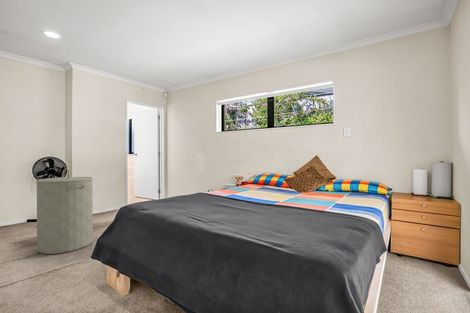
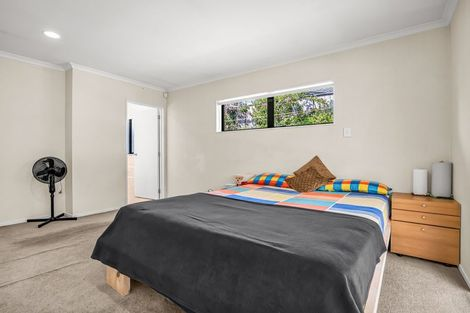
- laundry hamper (66, 206)
